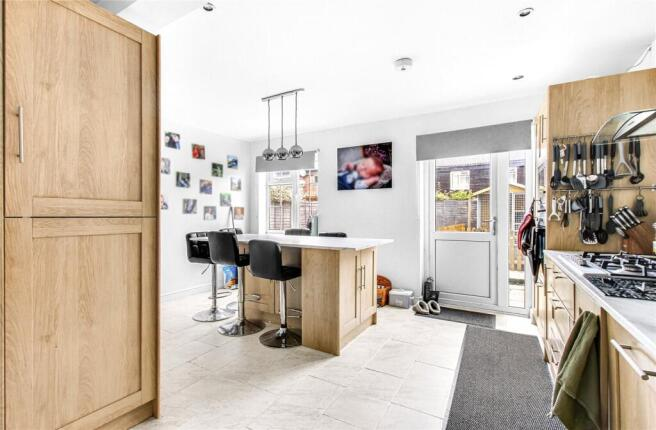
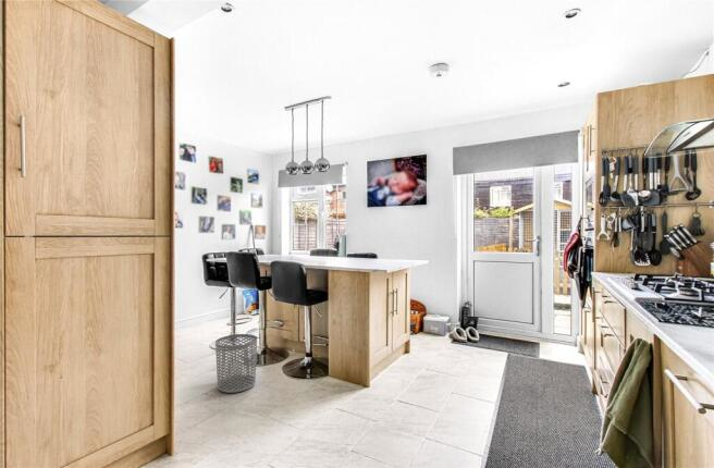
+ waste bin (236, 362)
